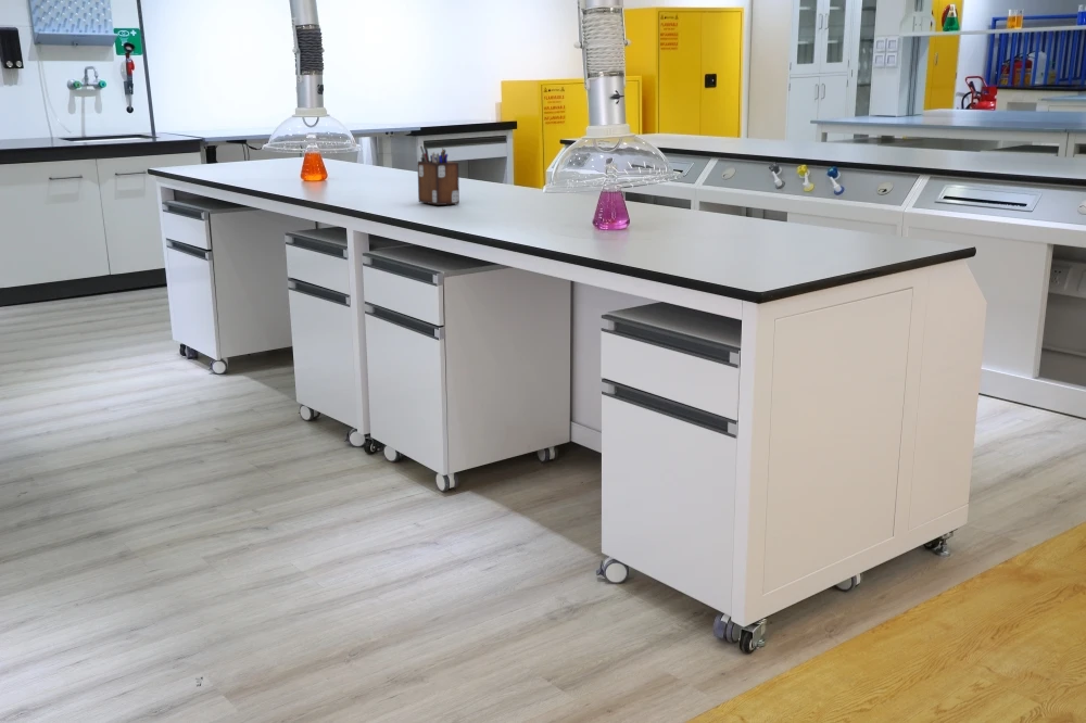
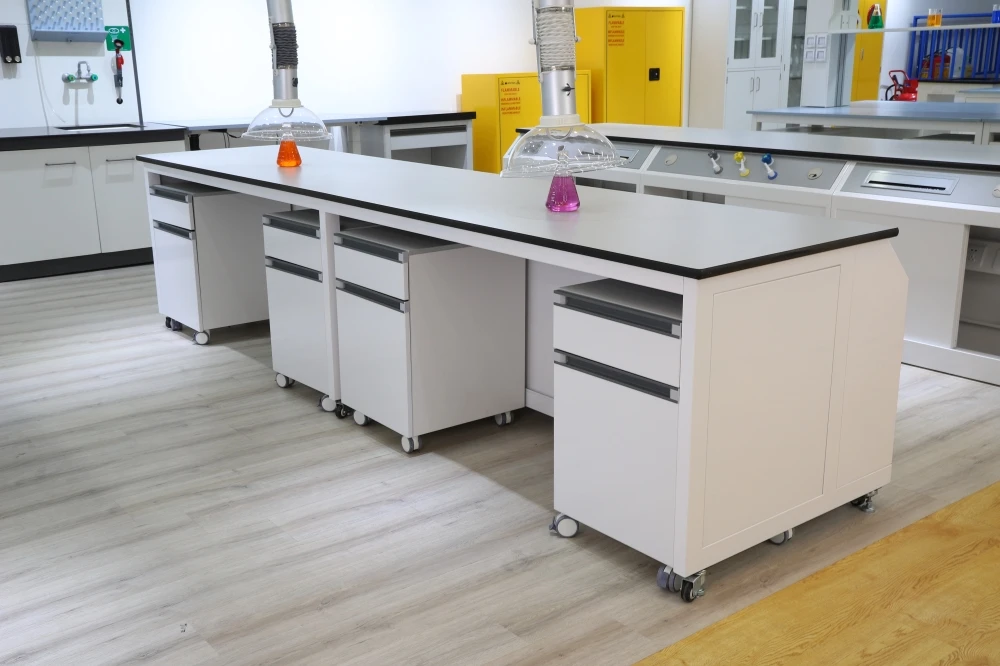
- desk organizer (438, 174)
